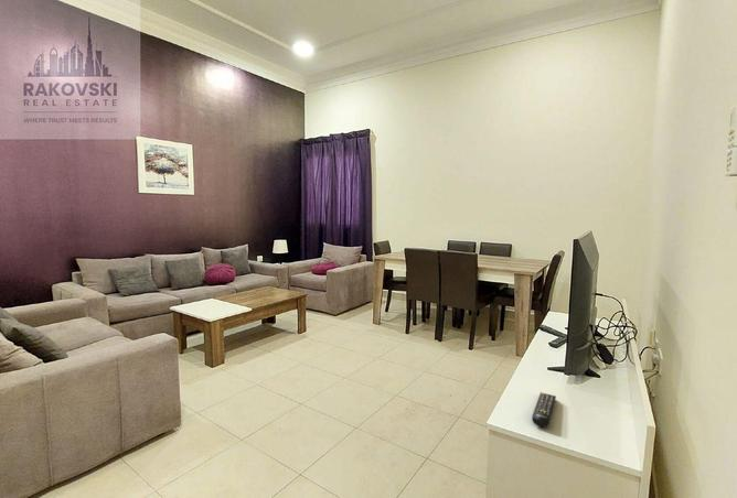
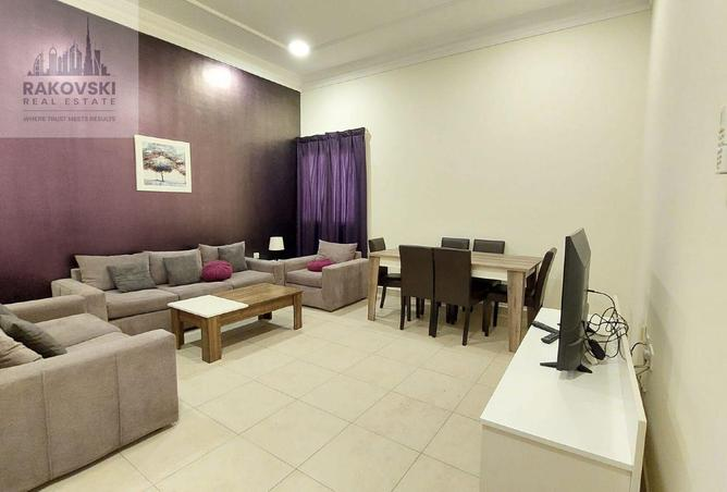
- remote control (544, 408)
